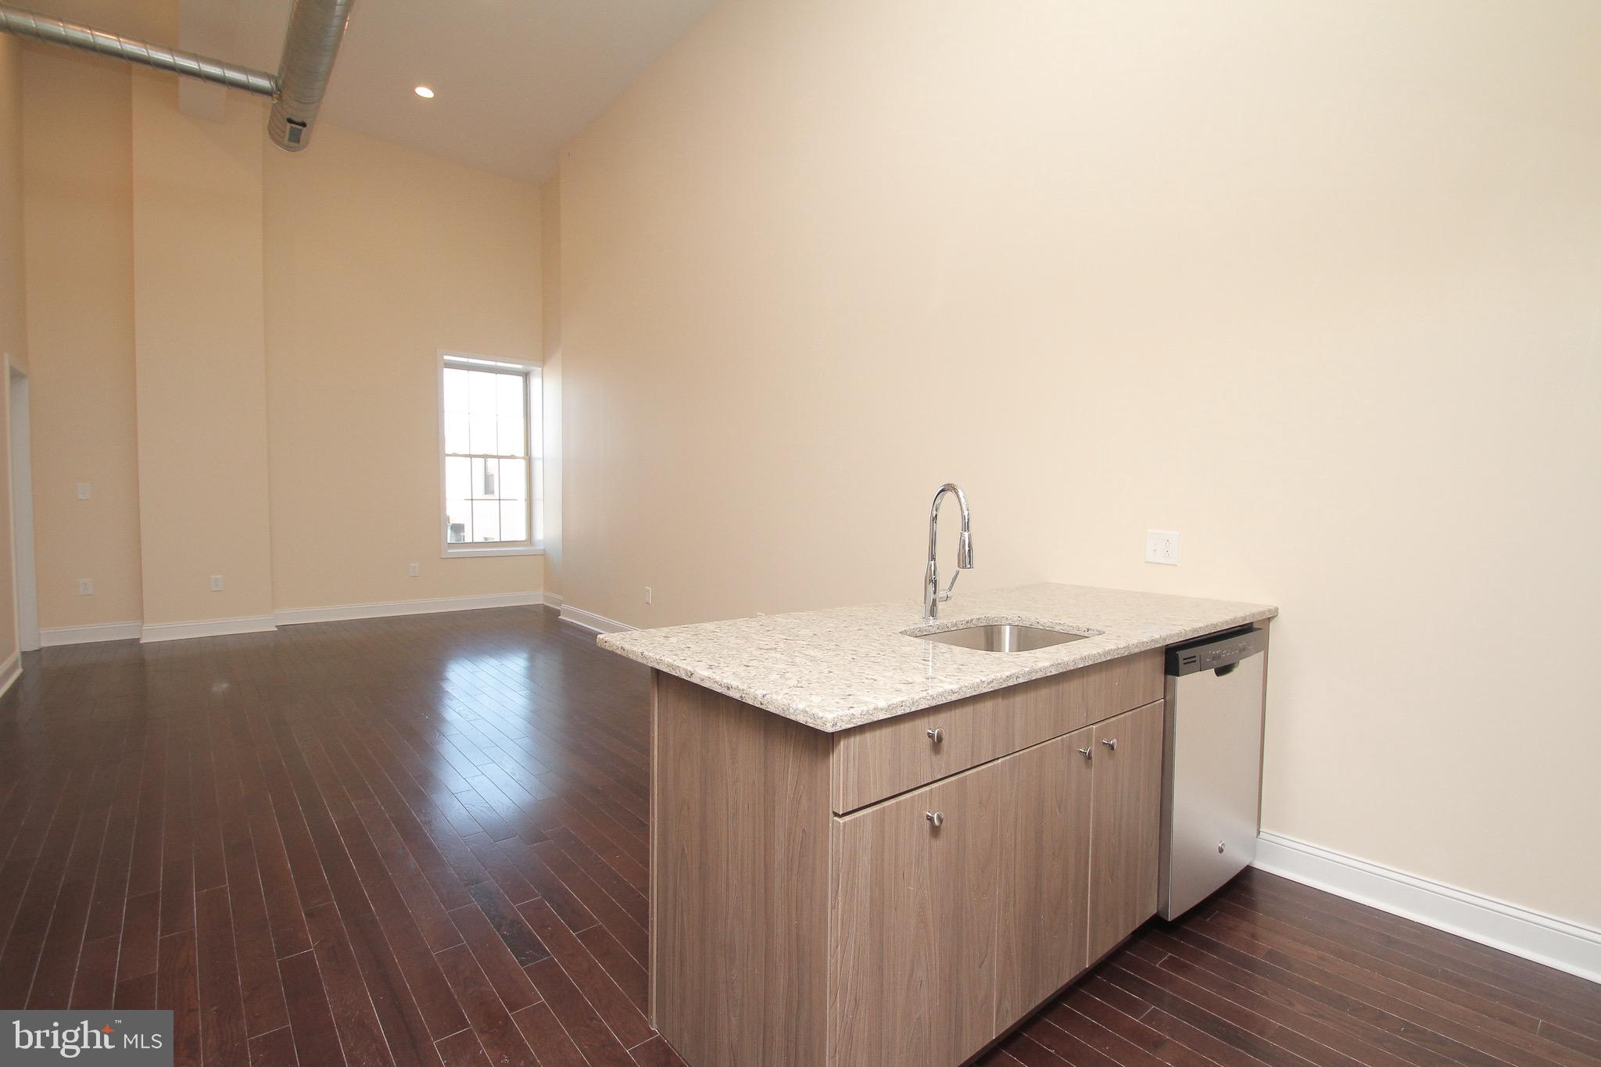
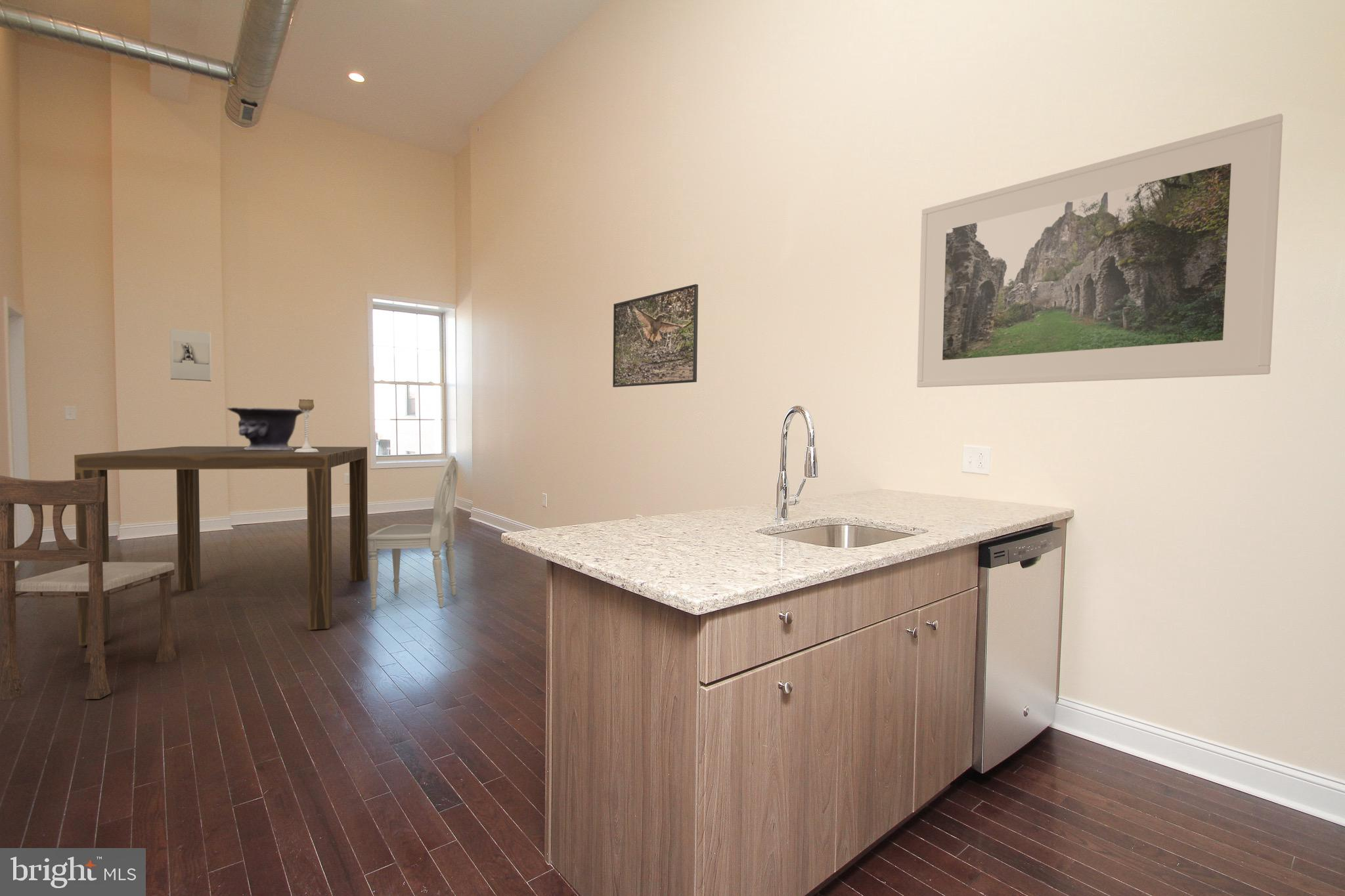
+ dining table (199, 528)
+ candle holder (306, 425)
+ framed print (651, 339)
+ dining chair (93, 575)
+ dining chair (416, 528)
+ decorative bowl (266, 428)
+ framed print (1065, 277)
+ wall sculpture (190, 355)
